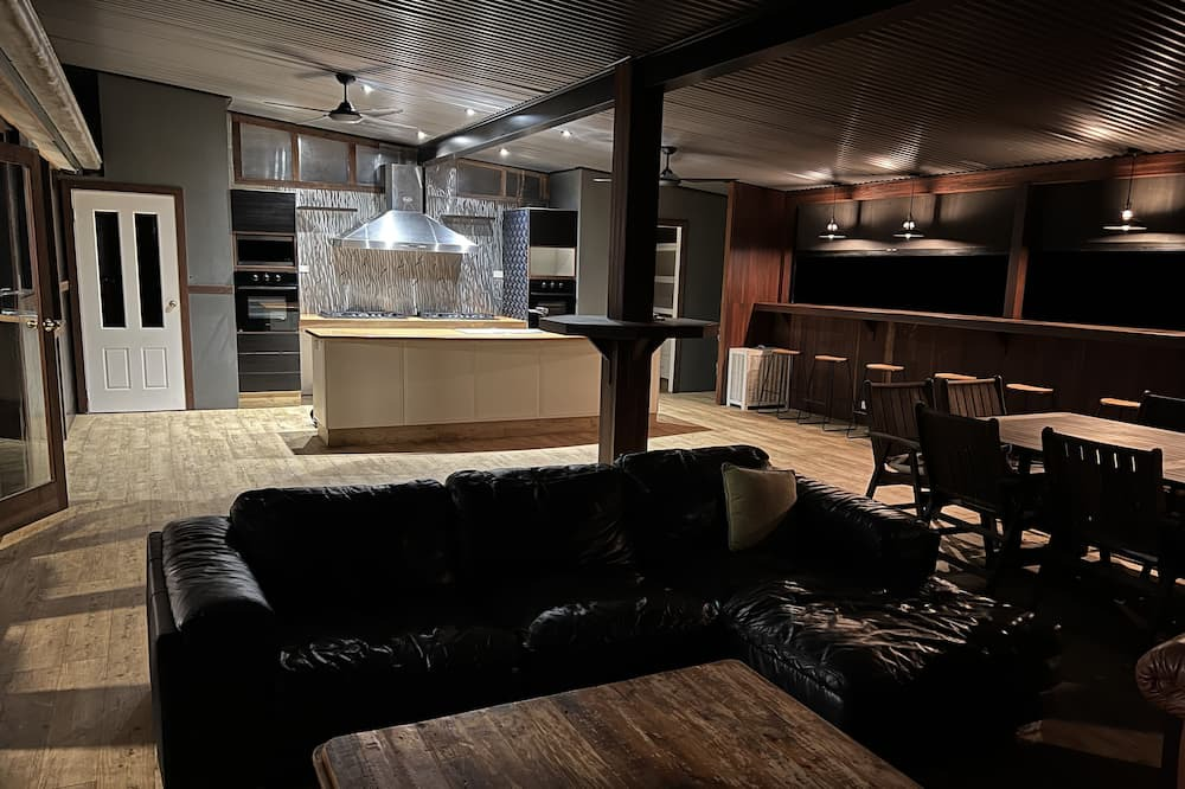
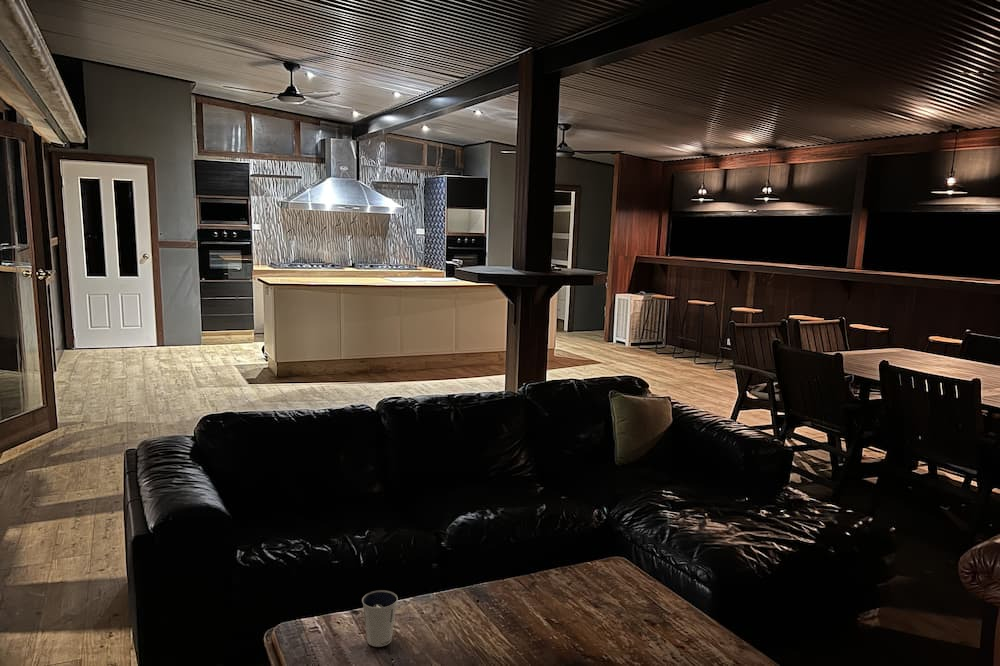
+ dixie cup (379, 619)
